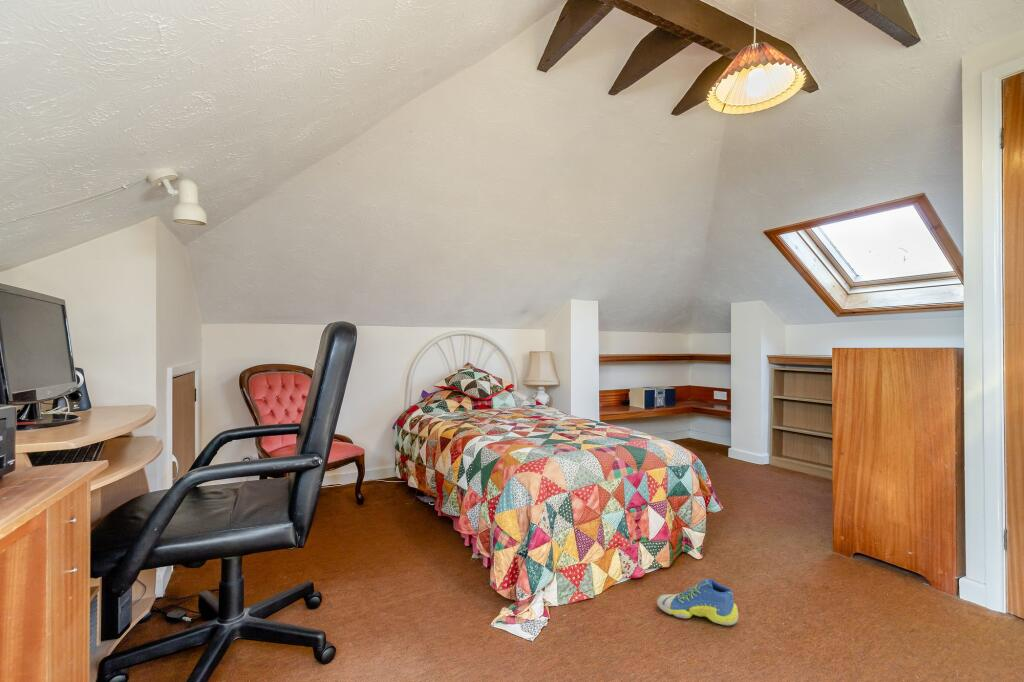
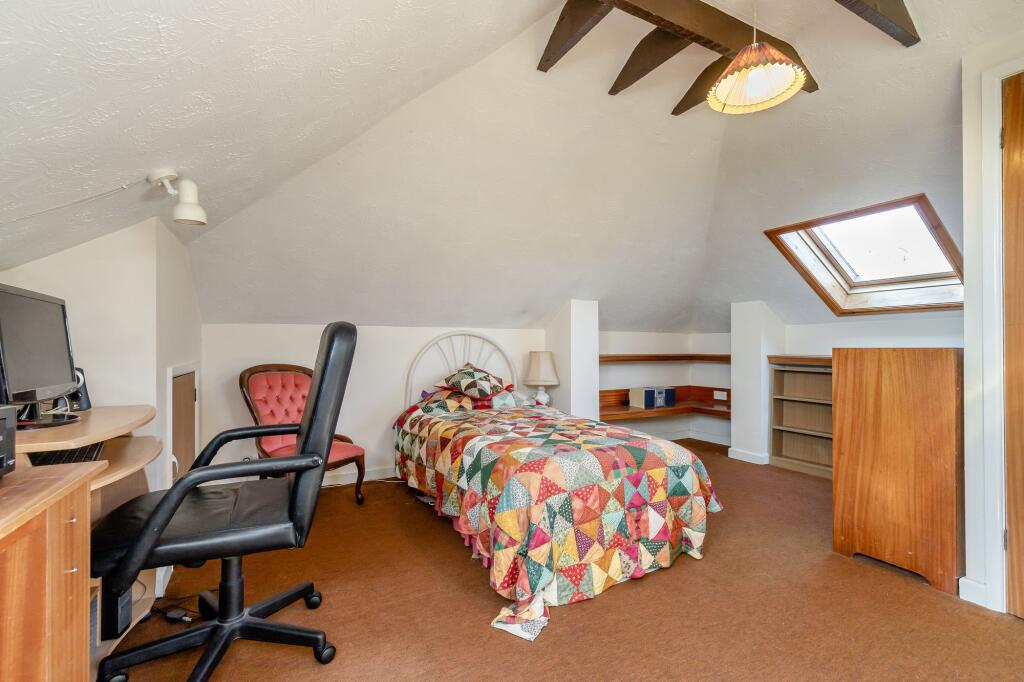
- sneaker (696, 595)
